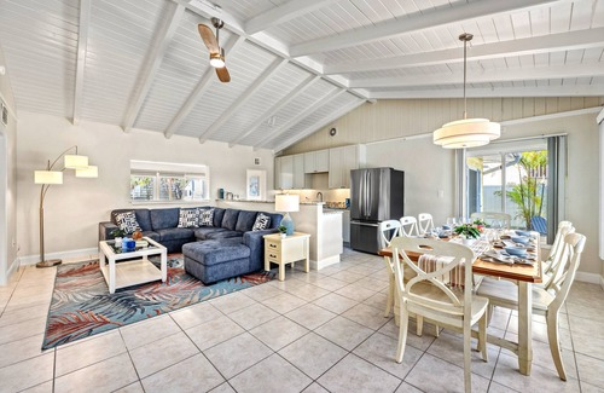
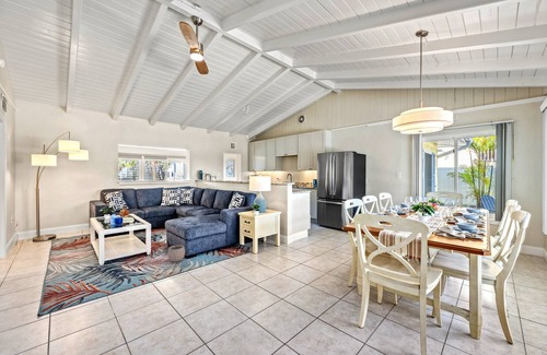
+ plant pot (176, 250)
